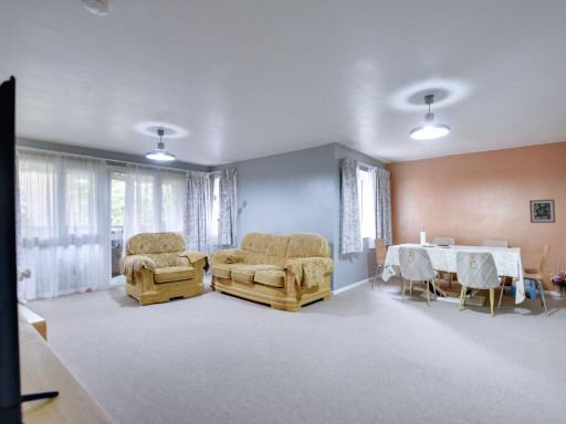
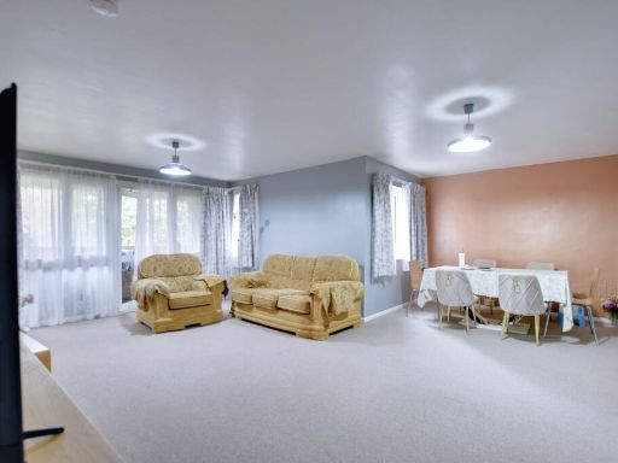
- wall art (542, 211)
